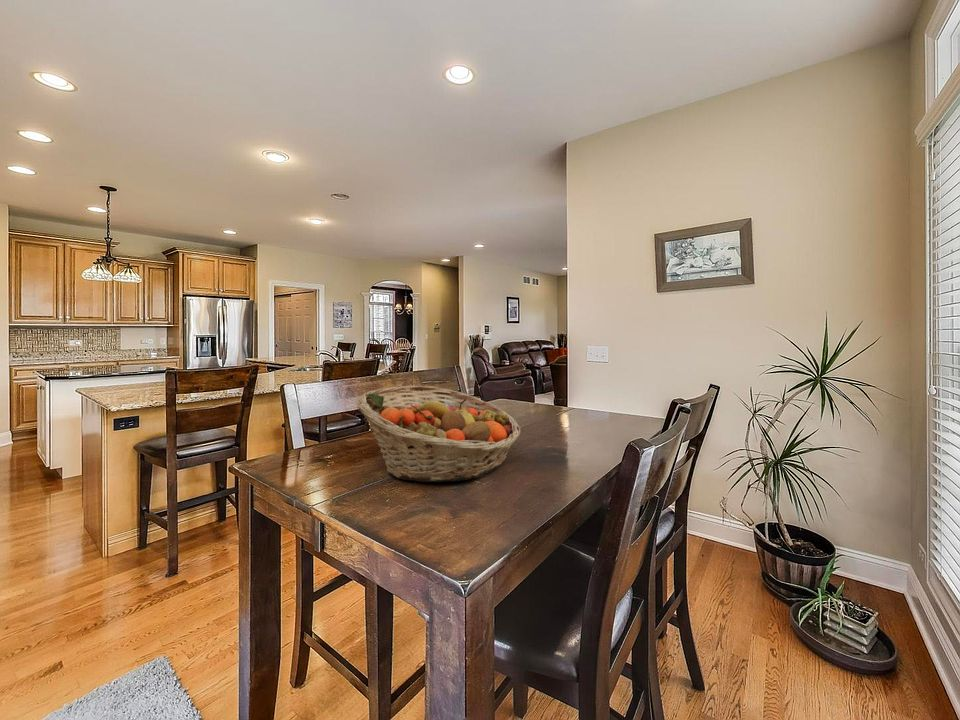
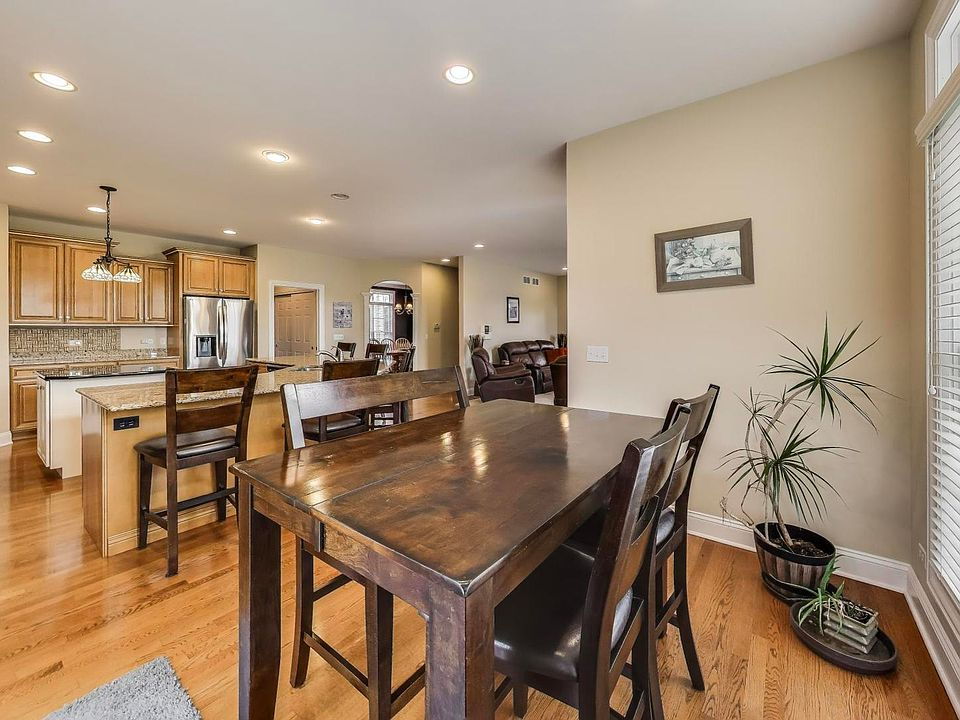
- fruit basket (443, 426)
